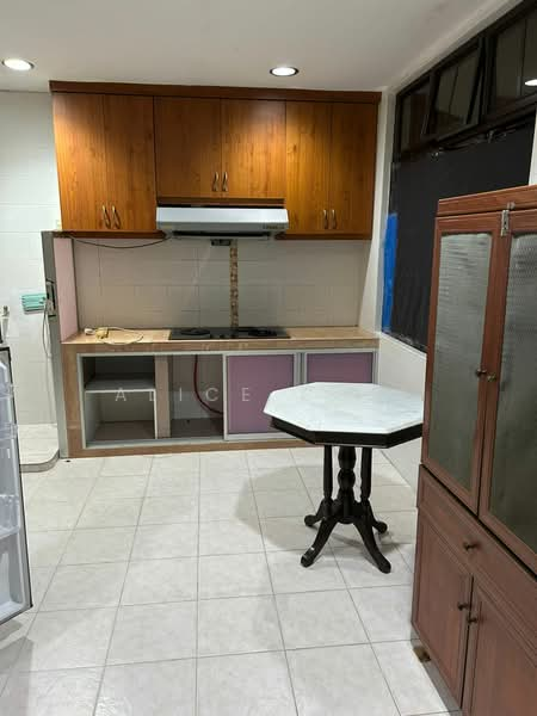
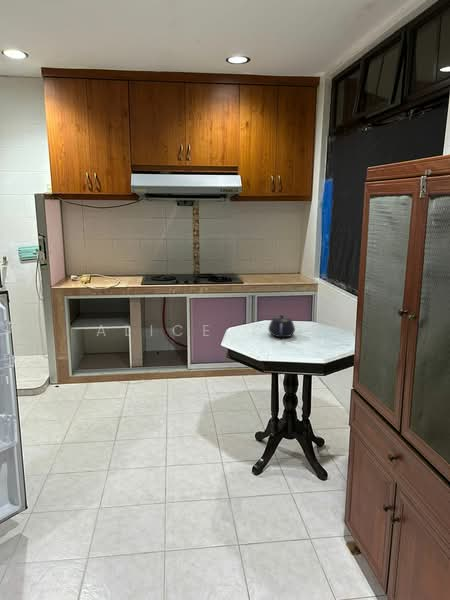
+ teapot (281, 325)
